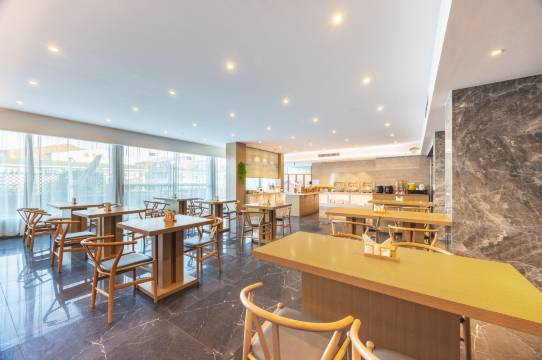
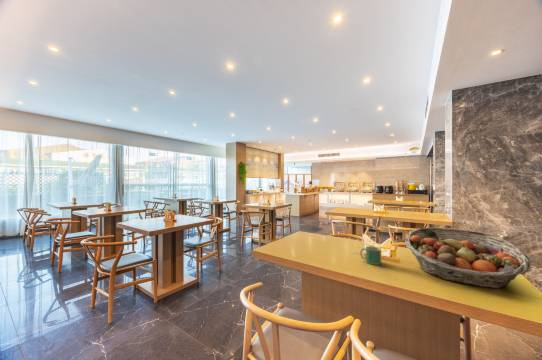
+ mug (370, 254)
+ fruit basket (459, 253)
